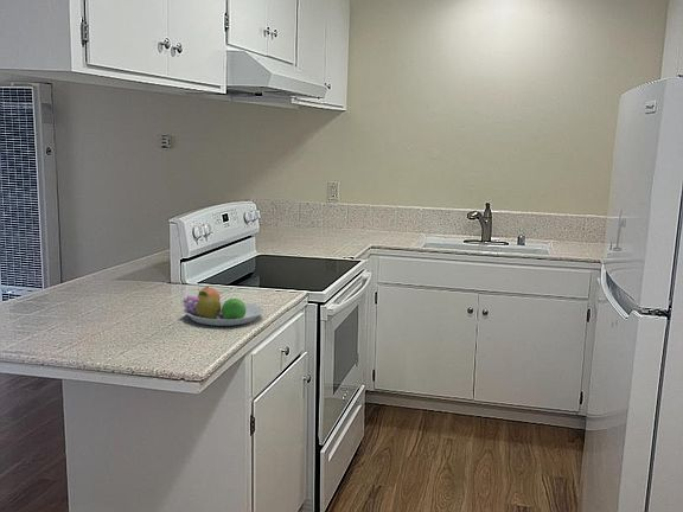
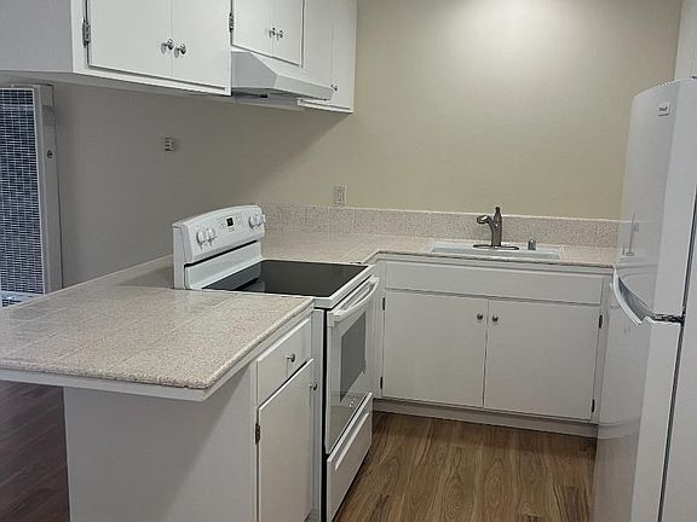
- fruit bowl (223, 302)
